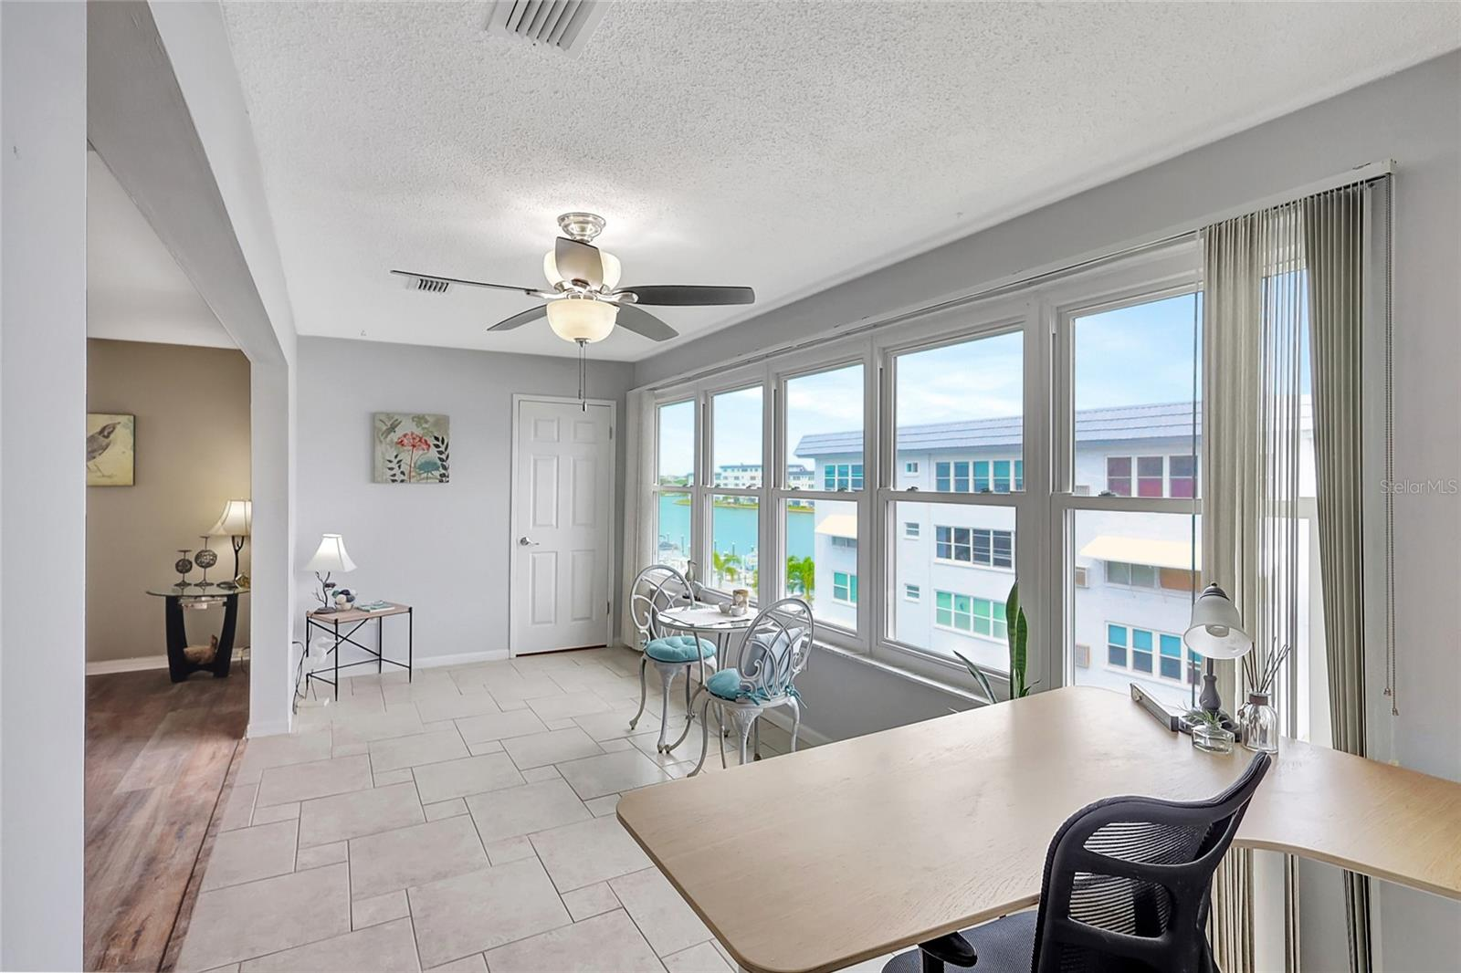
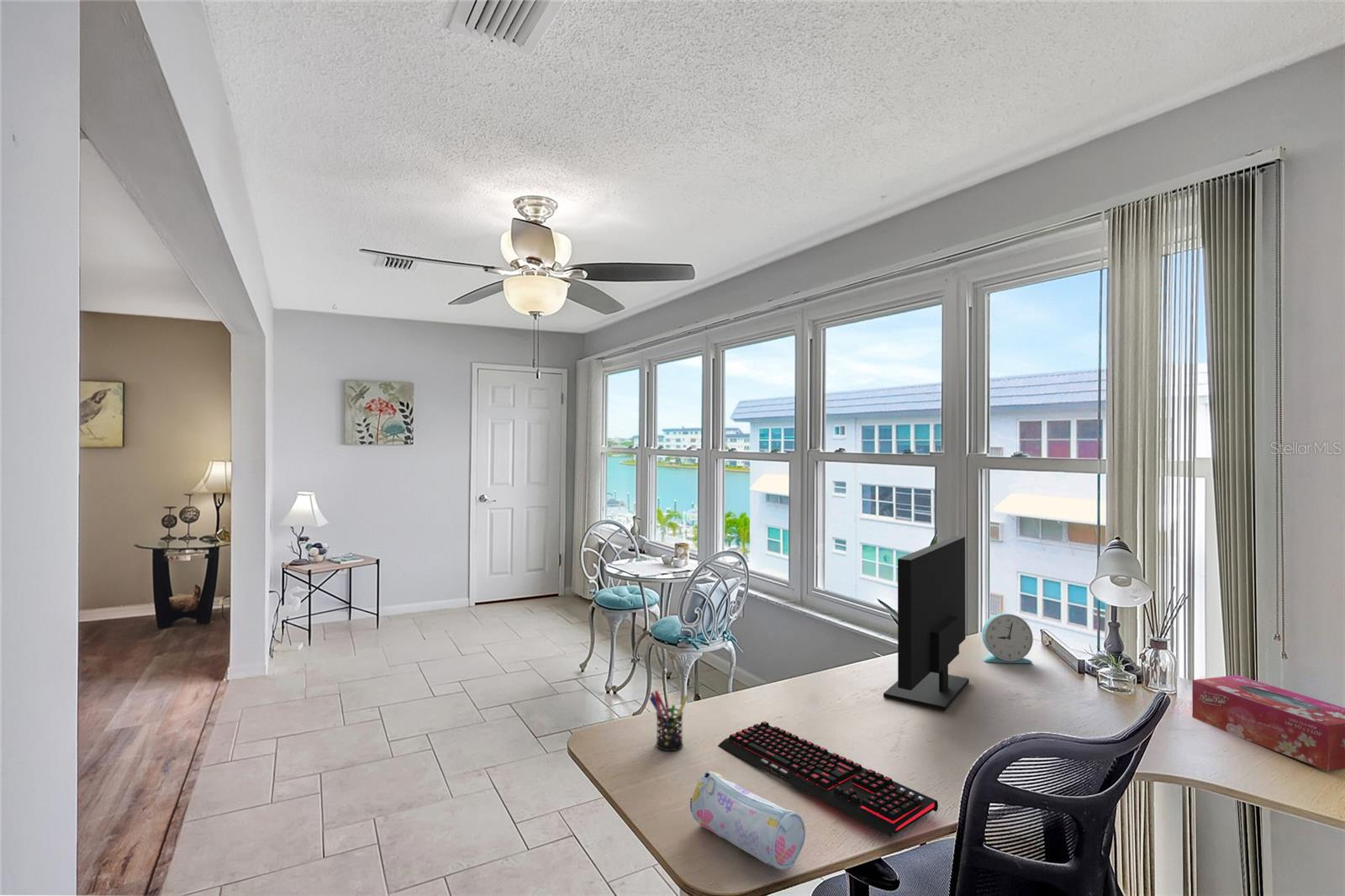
+ tissue box (1278, 718)
+ pencil case (746, 816)
+ monitor (927, 617)
+ pen holder (668, 719)
+ alarm clock (1005, 635)
+ keyboard (817, 769)
